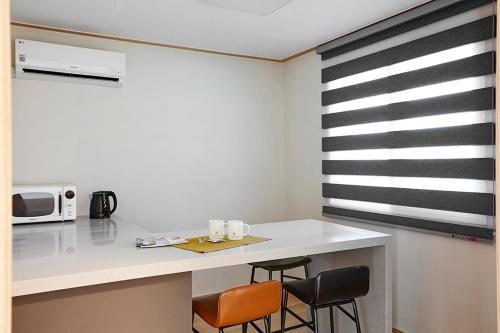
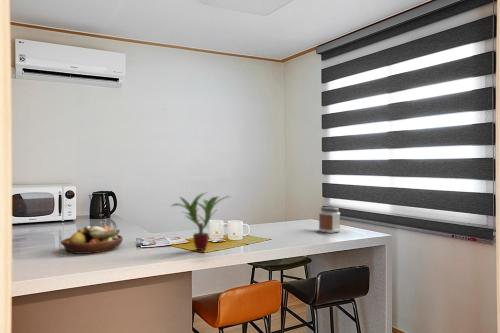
+ fruit bowl (93, 236)
+ potted plant (203, 221)
+ jar (329, 219)
